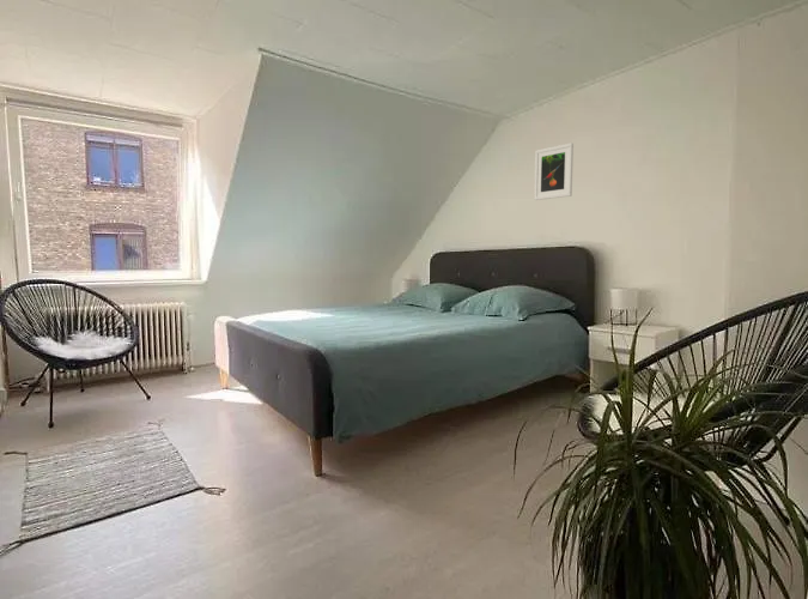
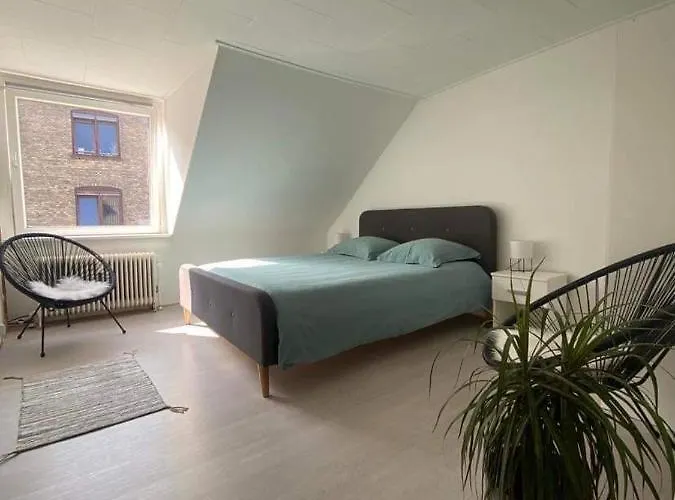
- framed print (553, 173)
